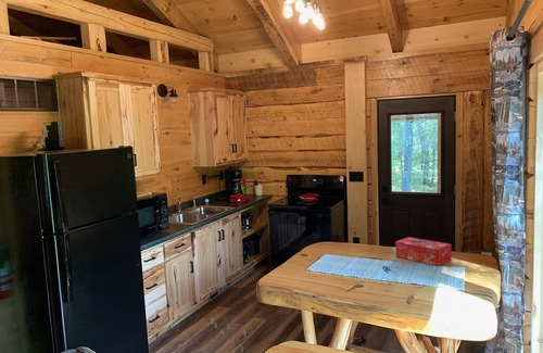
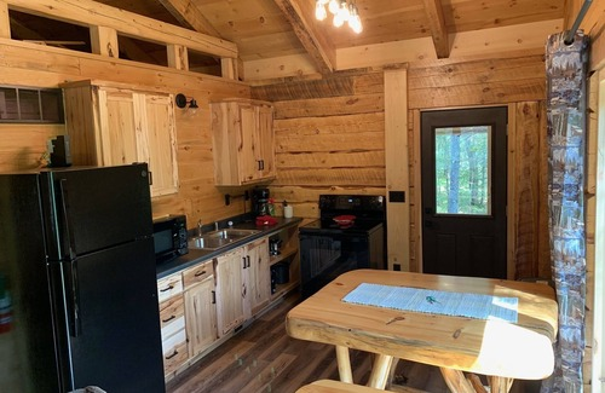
- tissue box (422, 250)
